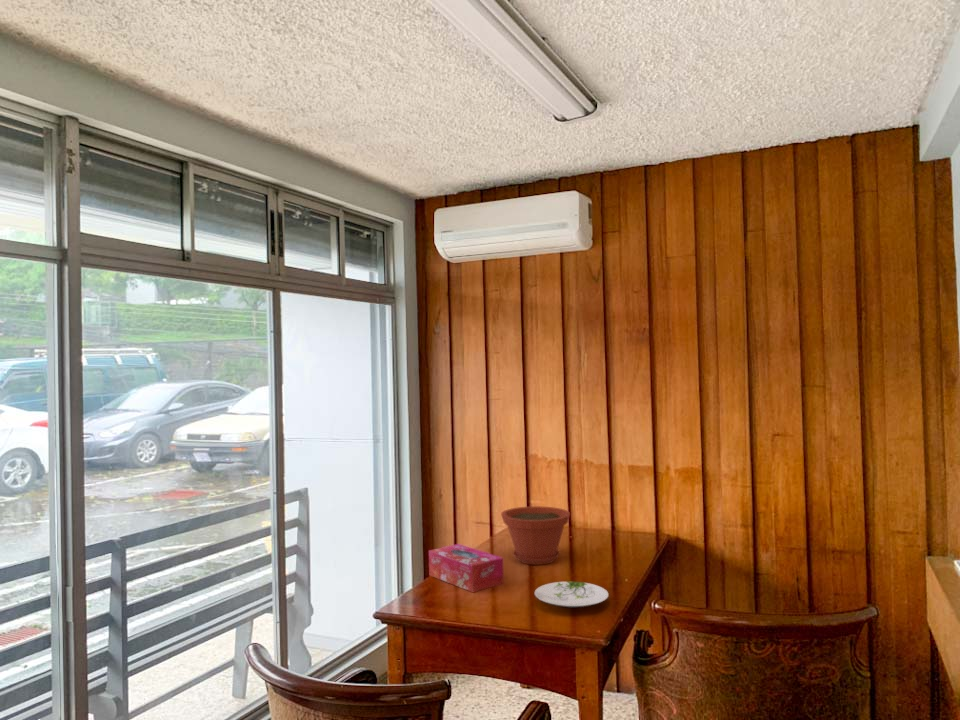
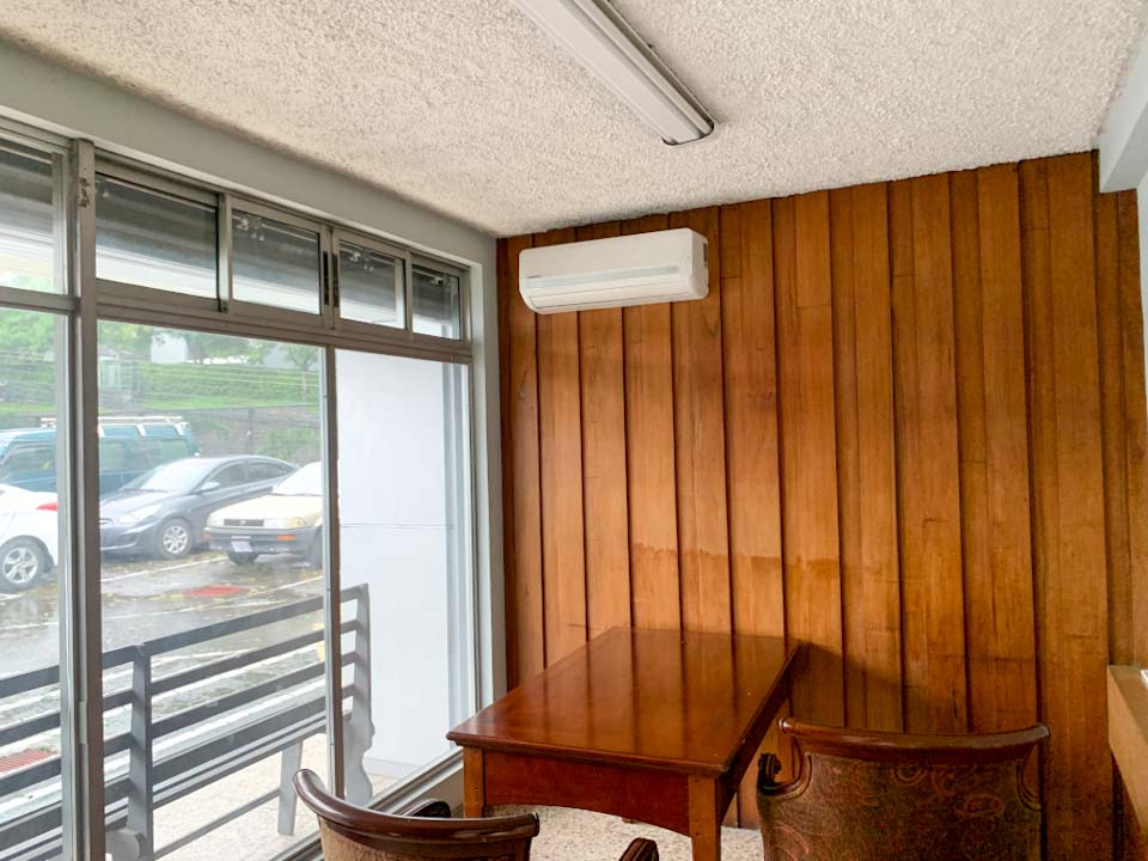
- plate (571, 597)
- tissue box (465, 566)
- plant pot (535, 536)
